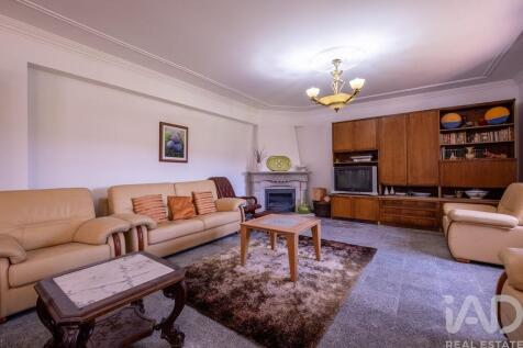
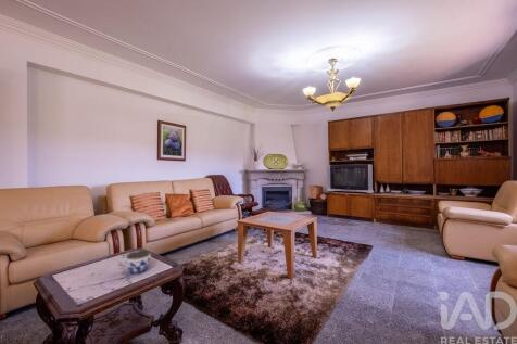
+ jar (138, 262)
